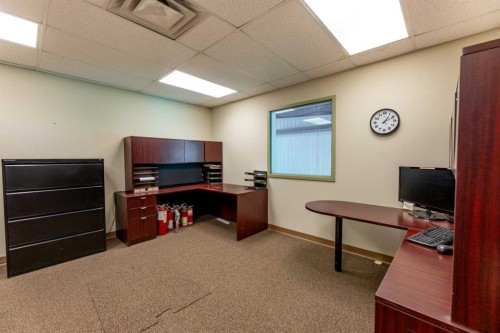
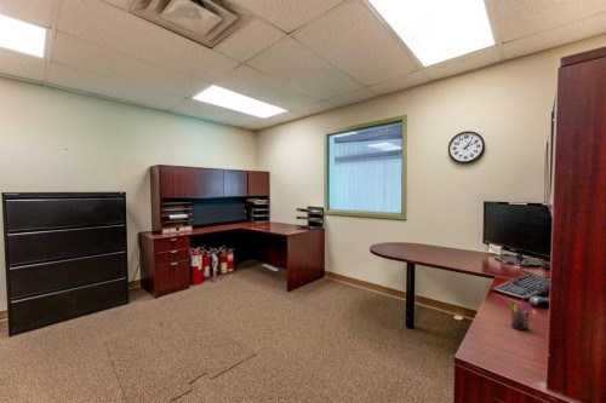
+ pen holder (518, 312)
